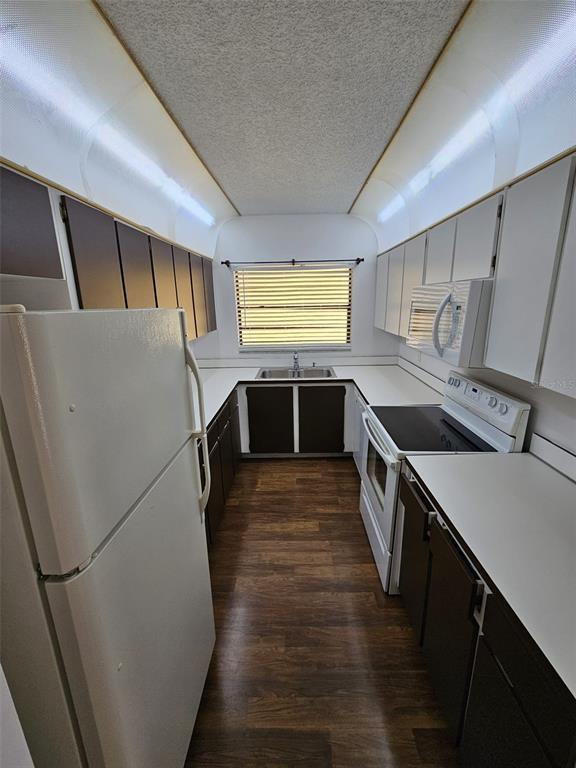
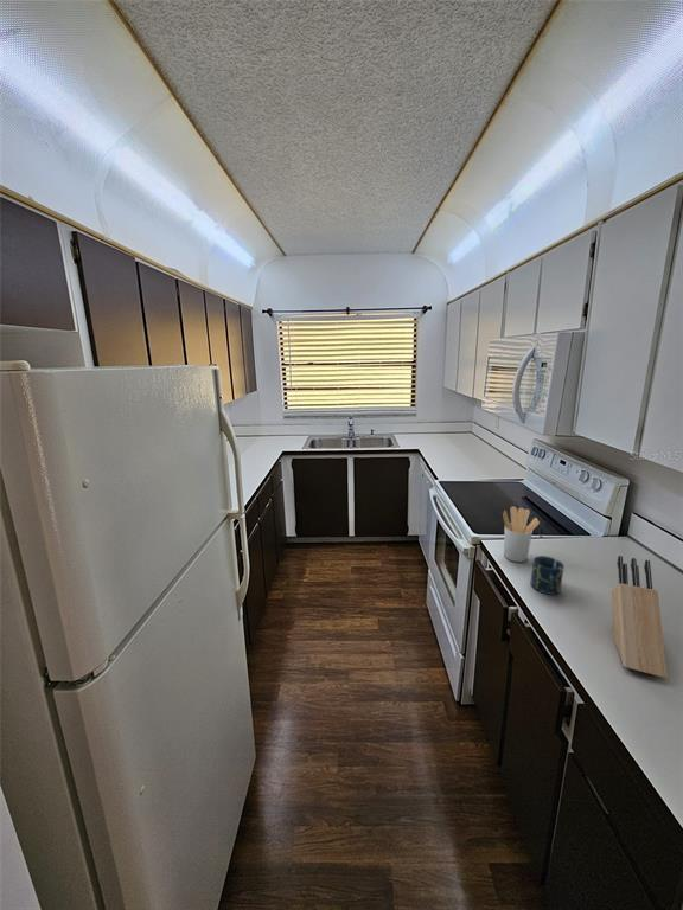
+ knife block (638, 609)
+ utensil holder (517, 532)
+ cup (547, 577)
